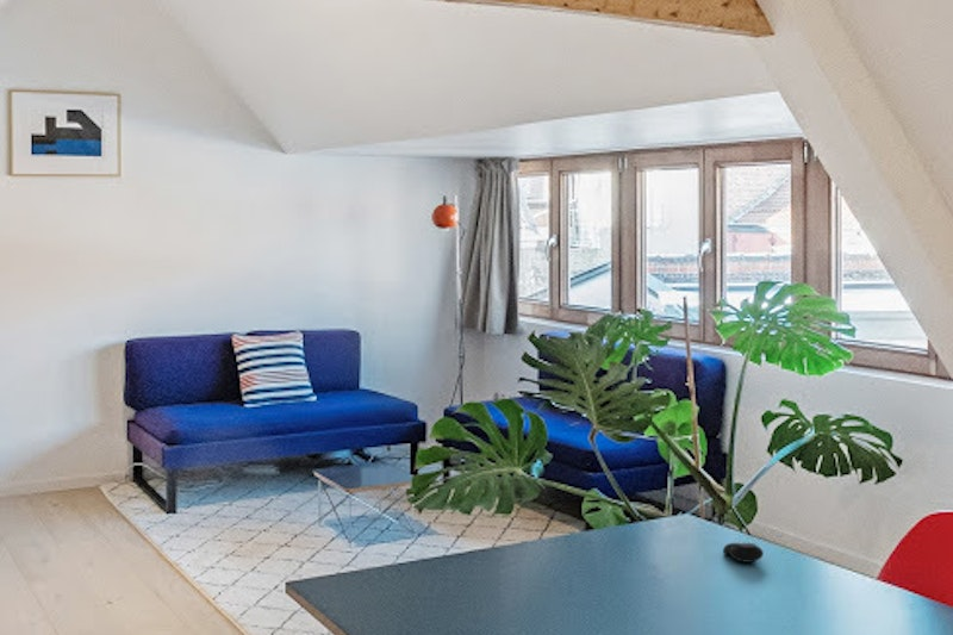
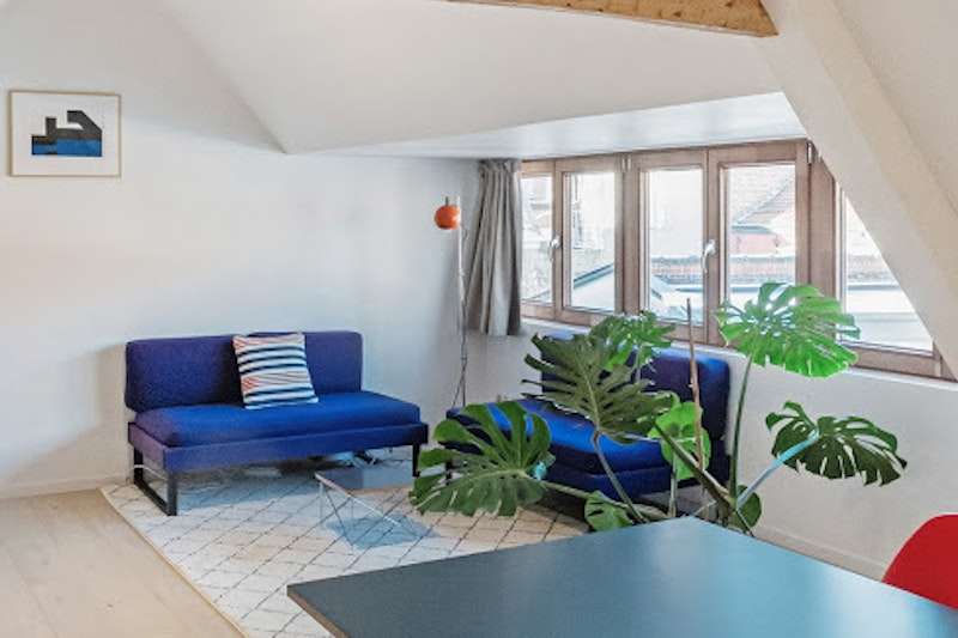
- computer mouse (742, 549)
